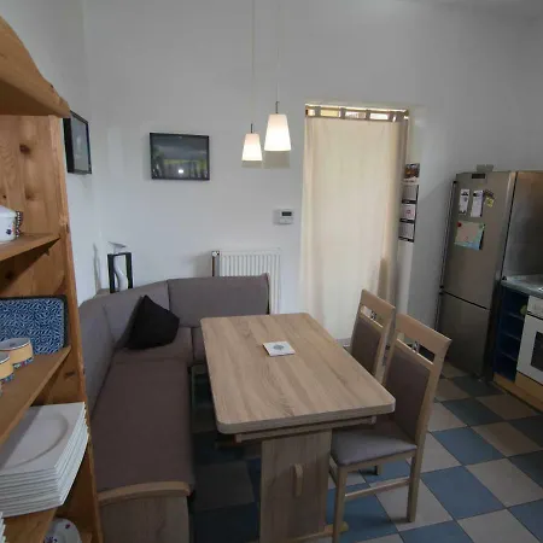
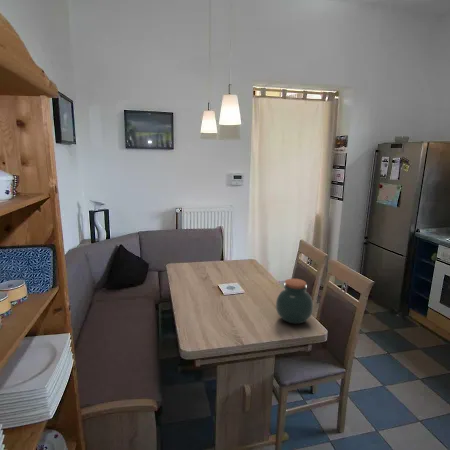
+ jar (294, 300)
